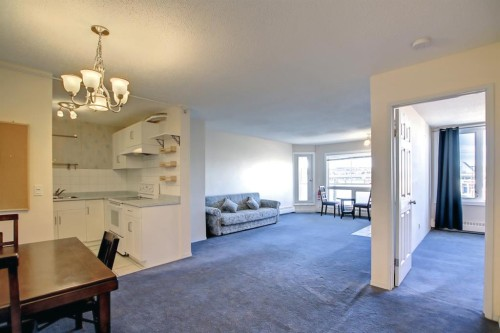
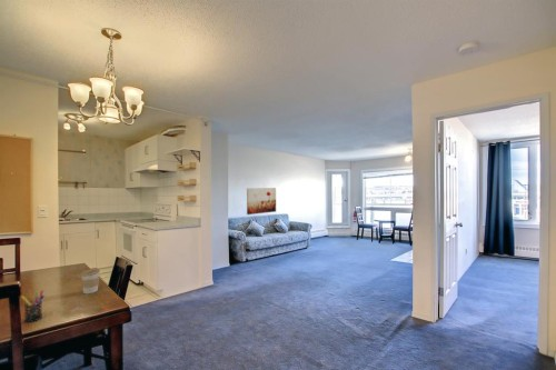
+ wall art (261, 200)
+ pen holder (34, 304)
+ coffee cup (90, 280)
